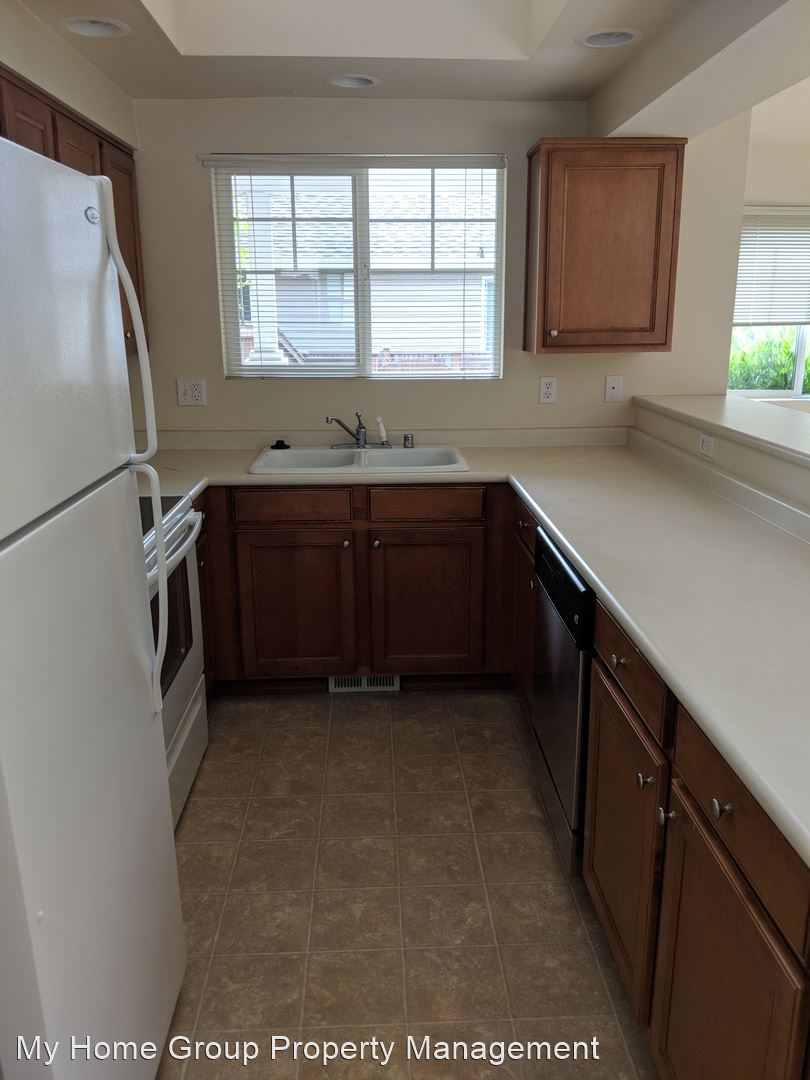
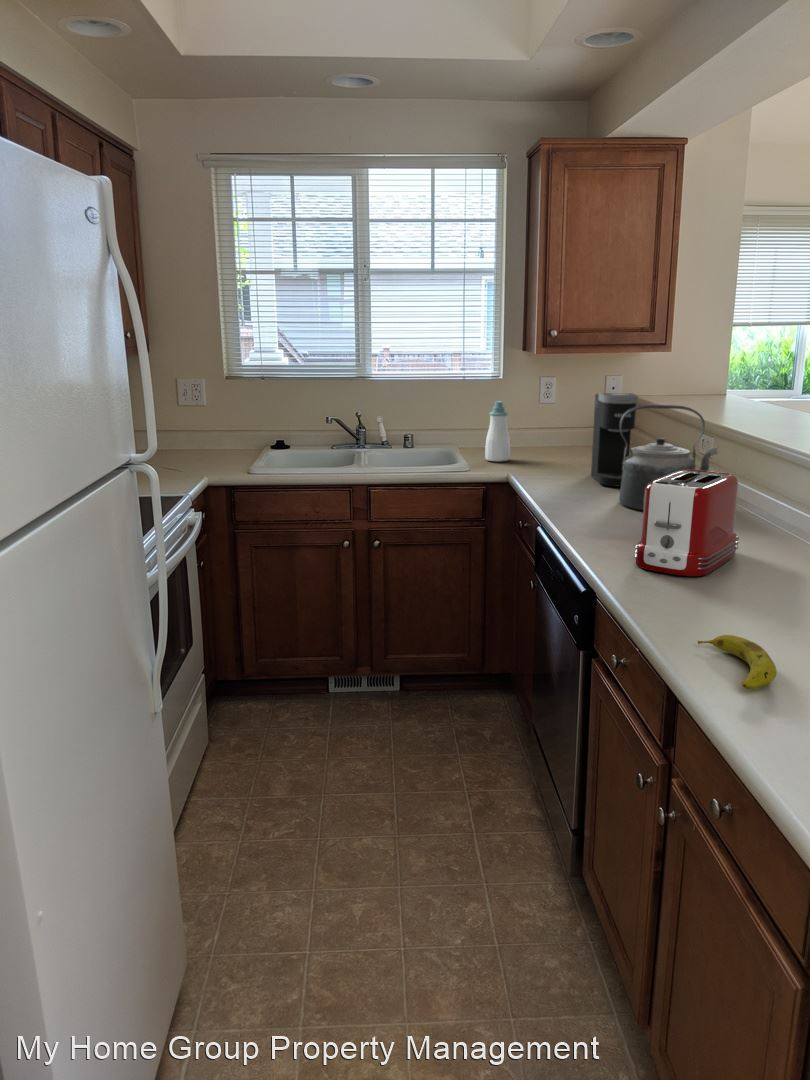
+ coffee maker (613, 436)
+ kettle (667, 456)
+ fruit (741, 658)
+ toaster (689, 518)
+ soap bottle (498, 431)
